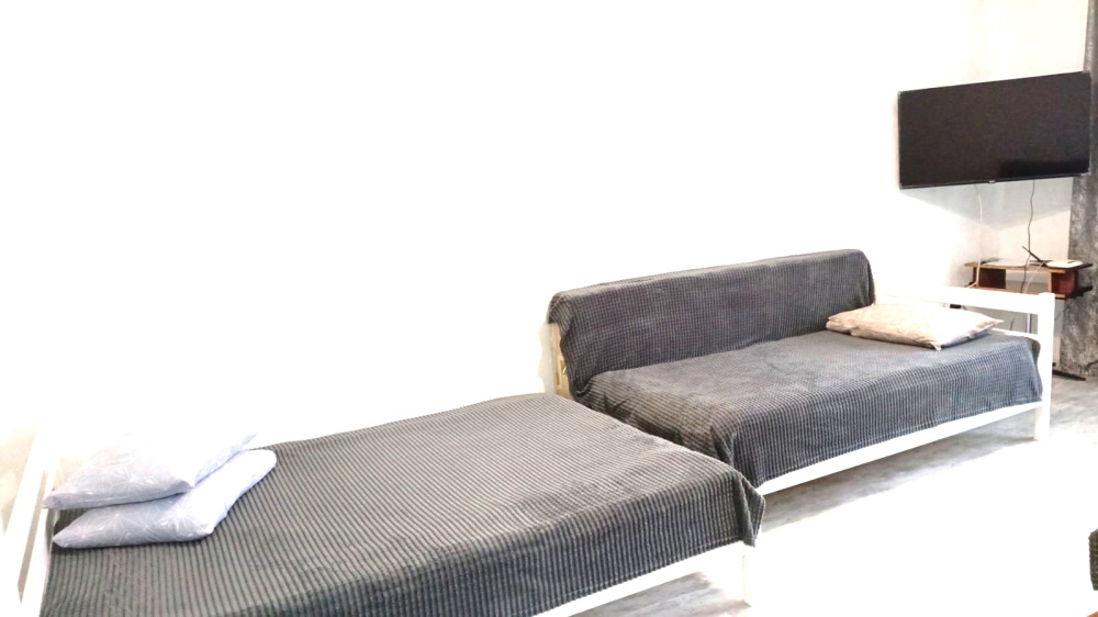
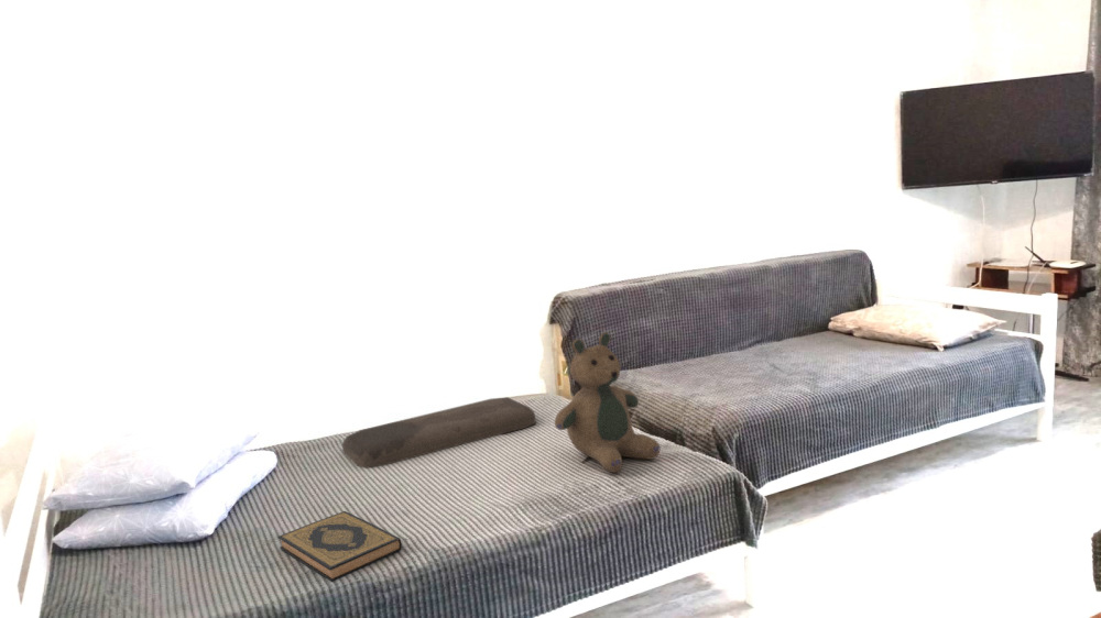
+ hardback book (339, 542)
+ cushion (440, 428)
+ teddy bear (608, 398)
